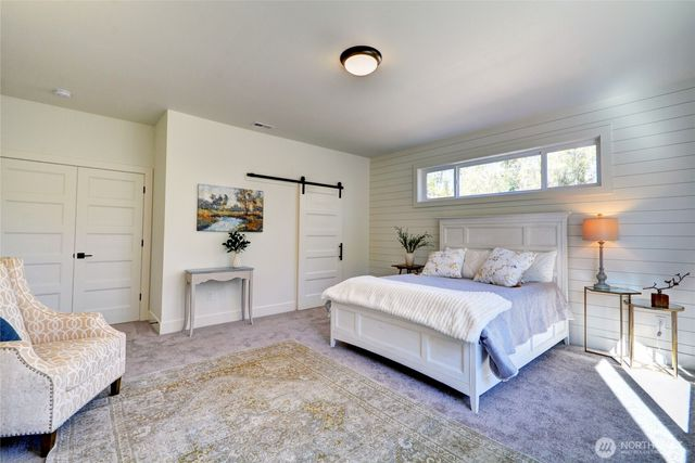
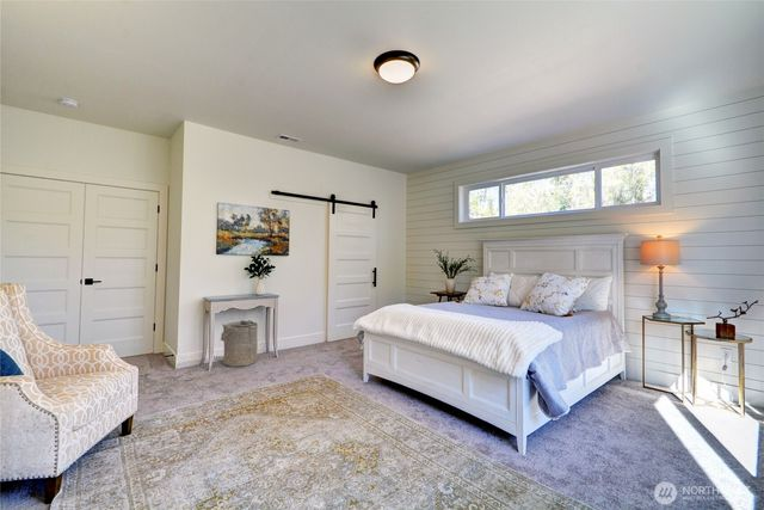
+ laundry hamper (239, 340)
